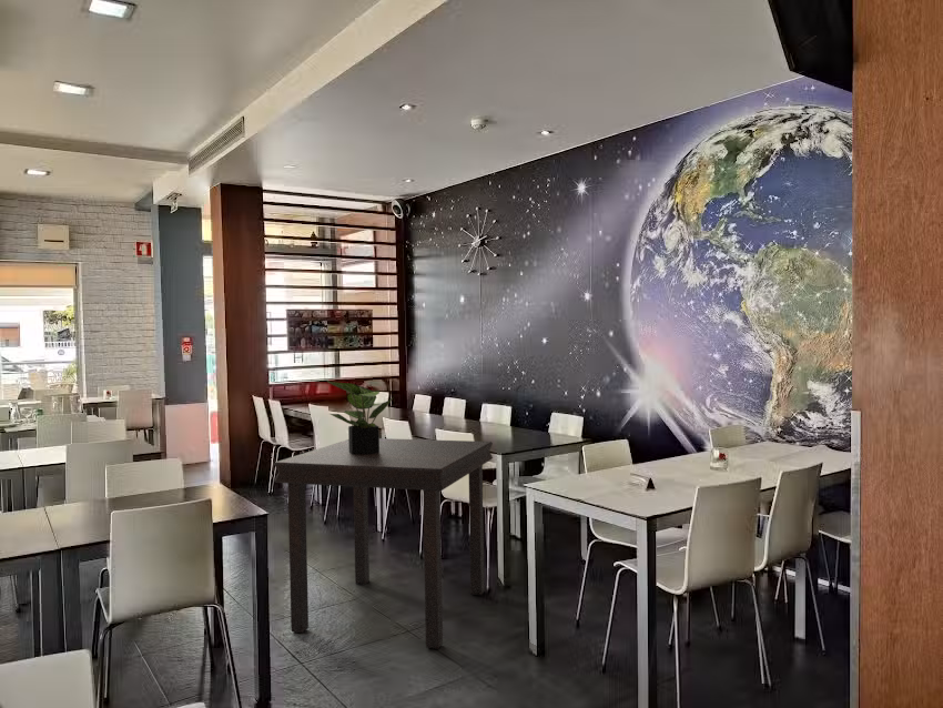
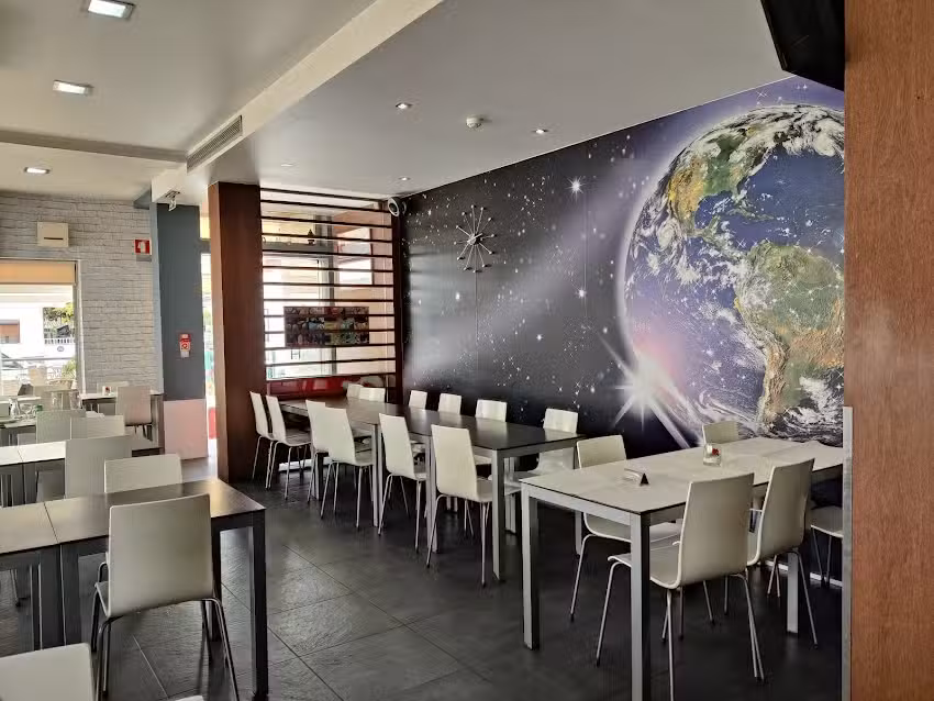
- dining table (367, 530)
- potted plant (357, 414)
